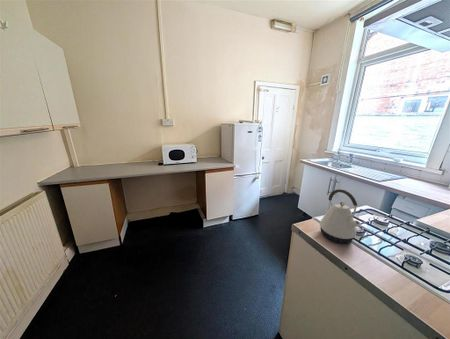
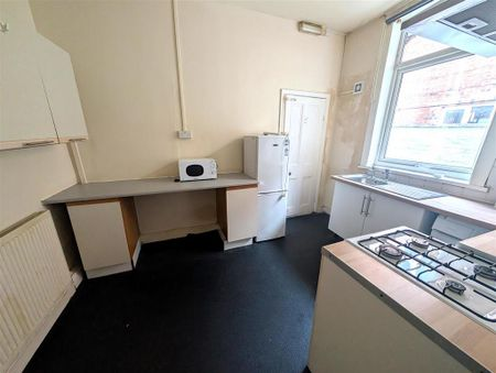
- kettle (341, 214)
